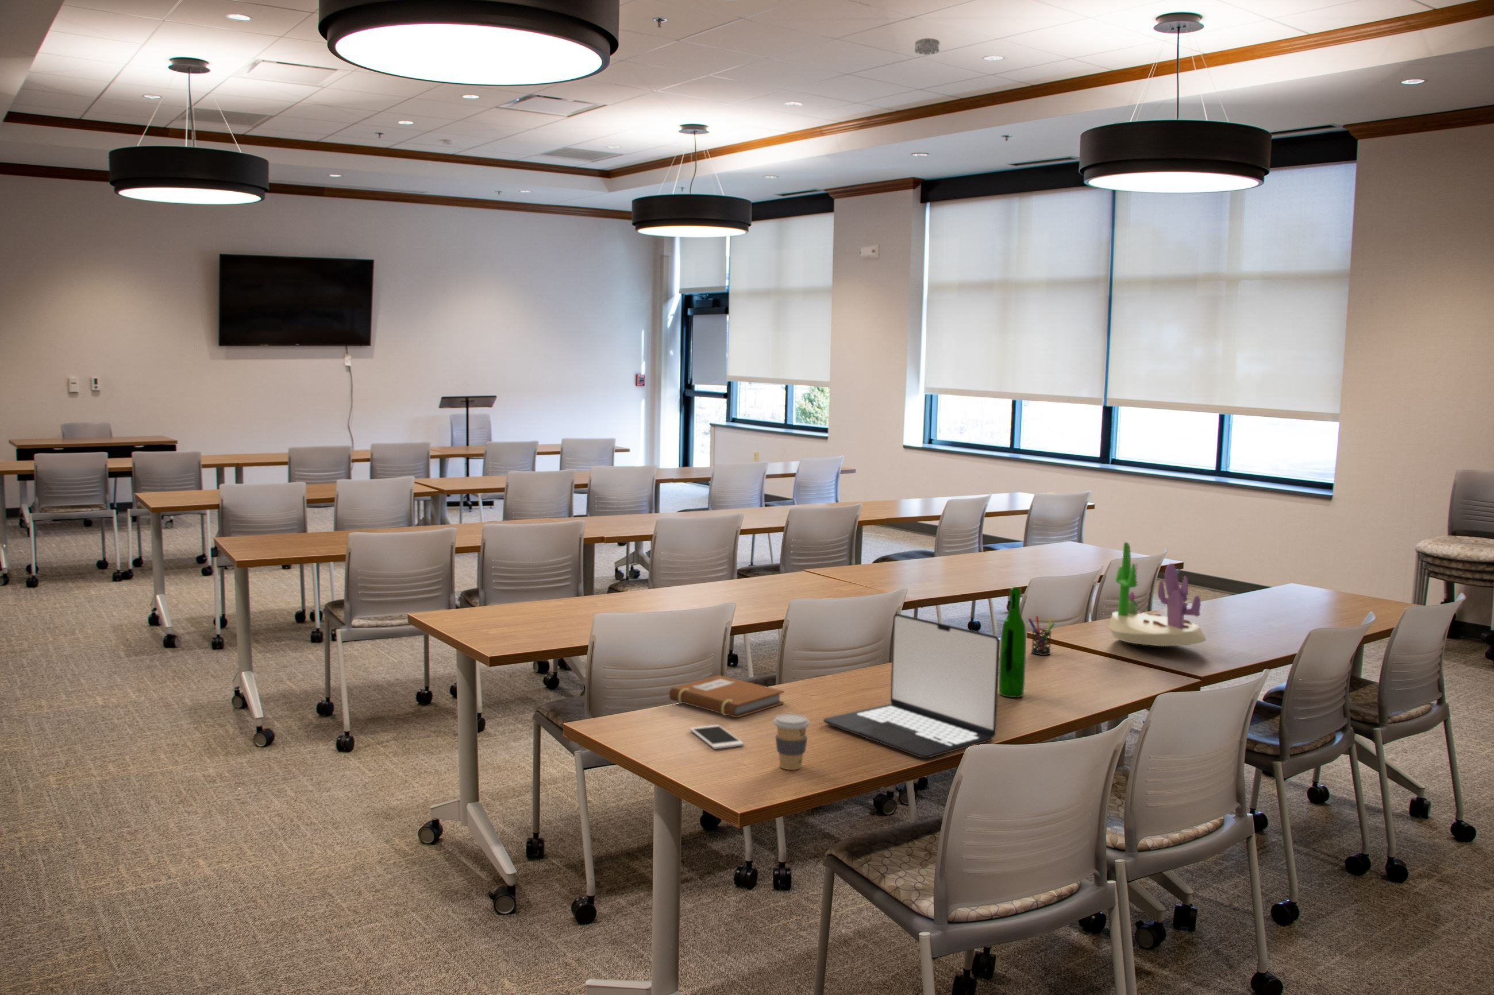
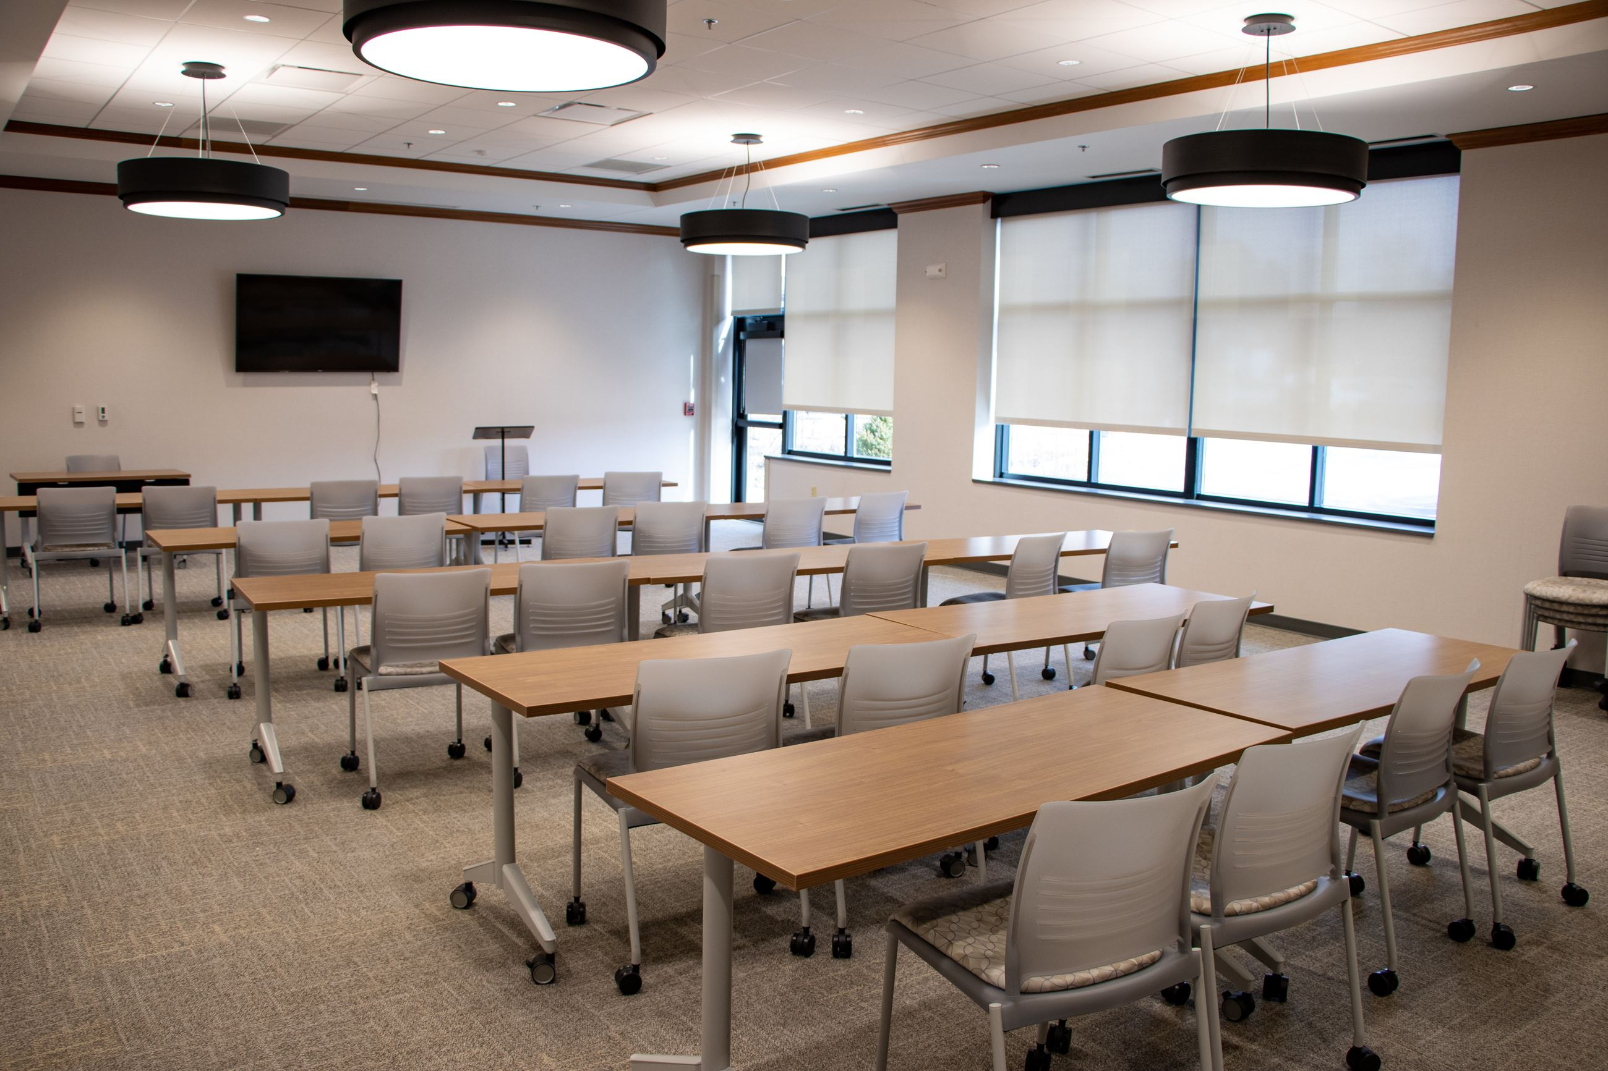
- notebook (724, 695)
- cell phone (716, 736)
- wine bottle (1013, 642)
- smoke detector (926, 46)
- pen holder (1043, 634)
- laptop (908, 681)
- coffee cup (791, 742)
- succulent planter (1157, 596)
